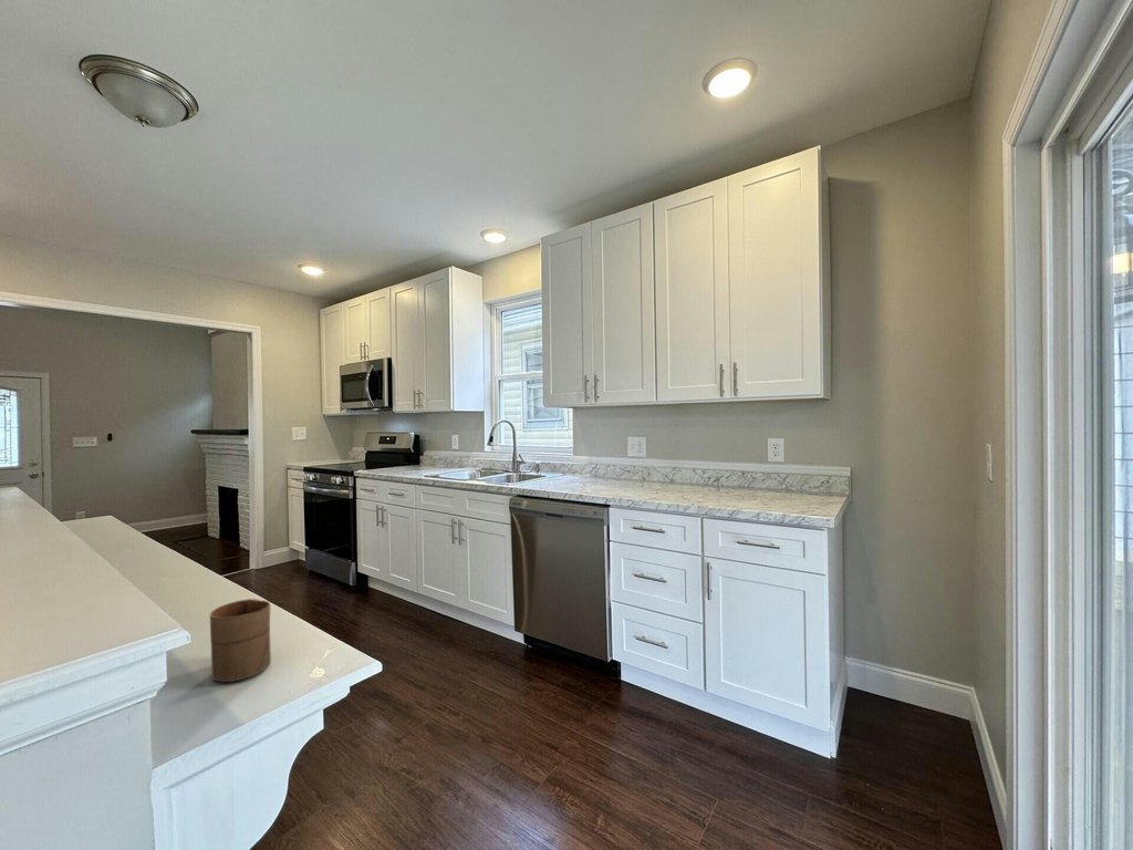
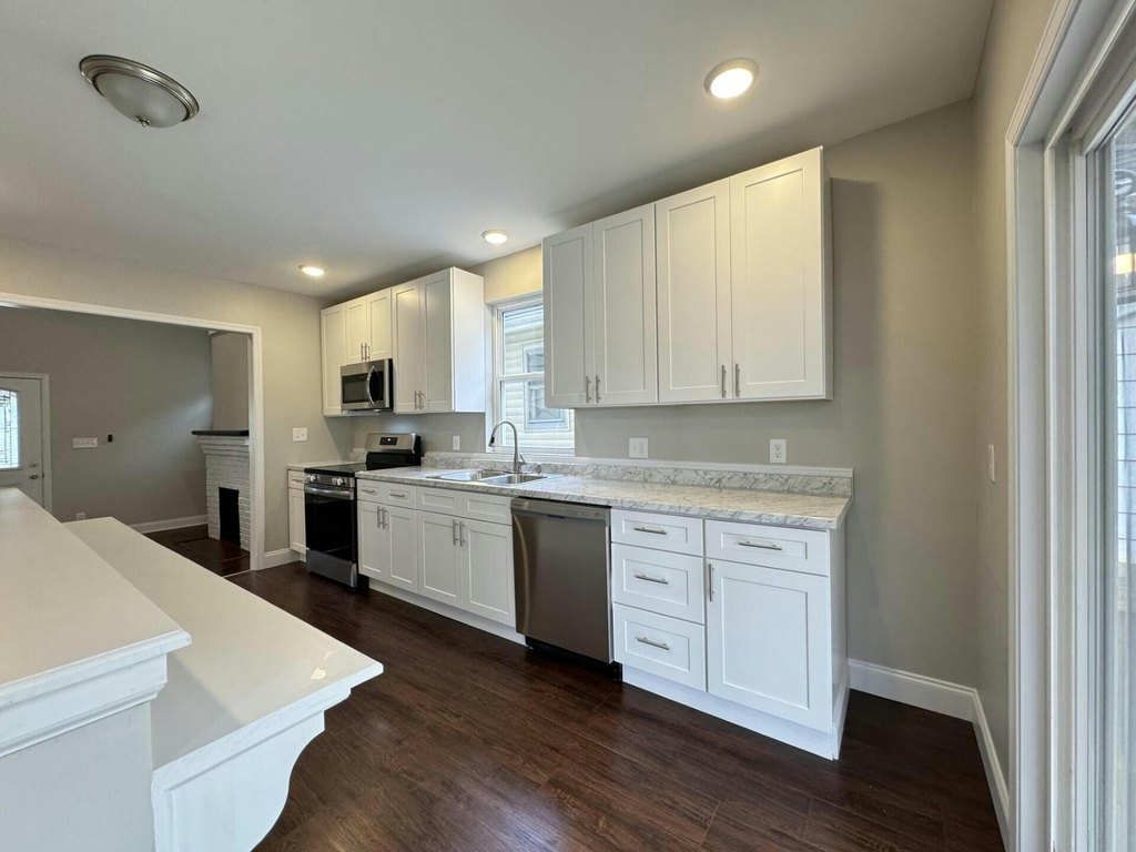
- cup (241, 636)
